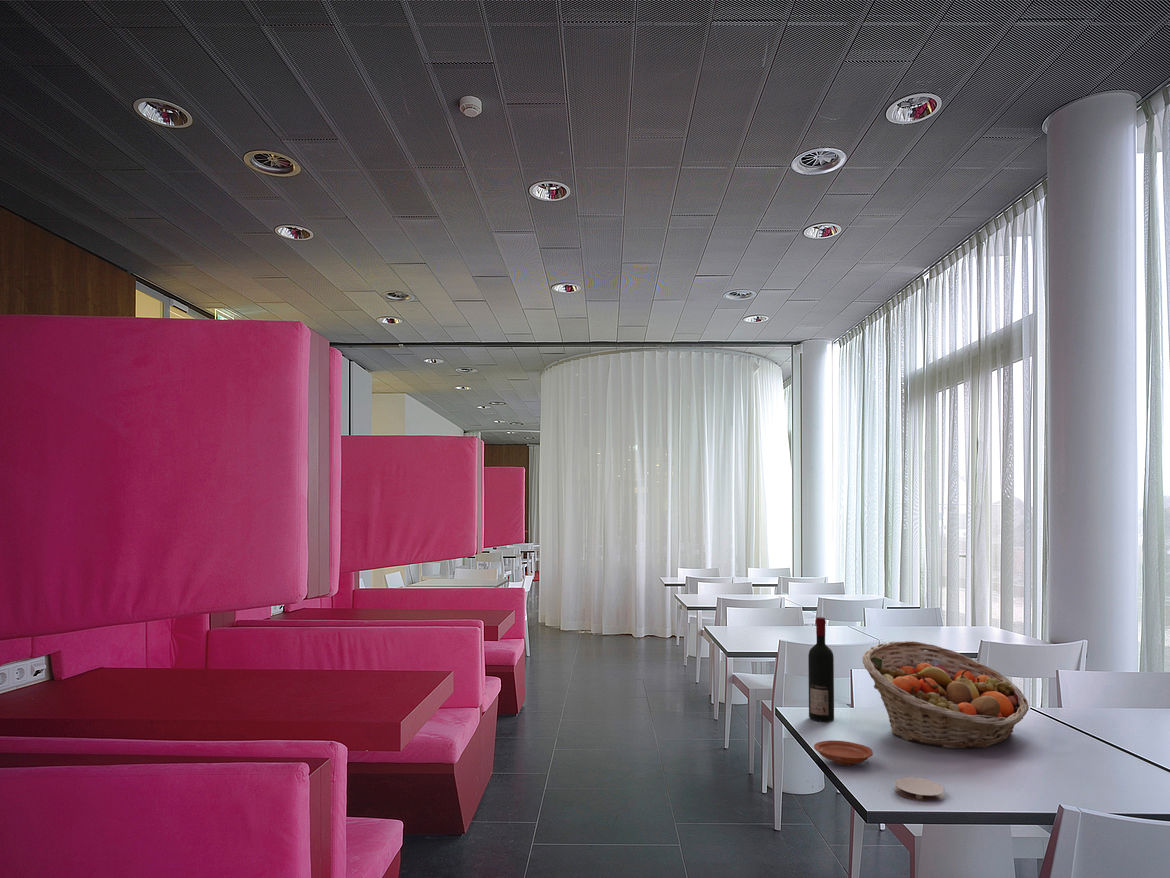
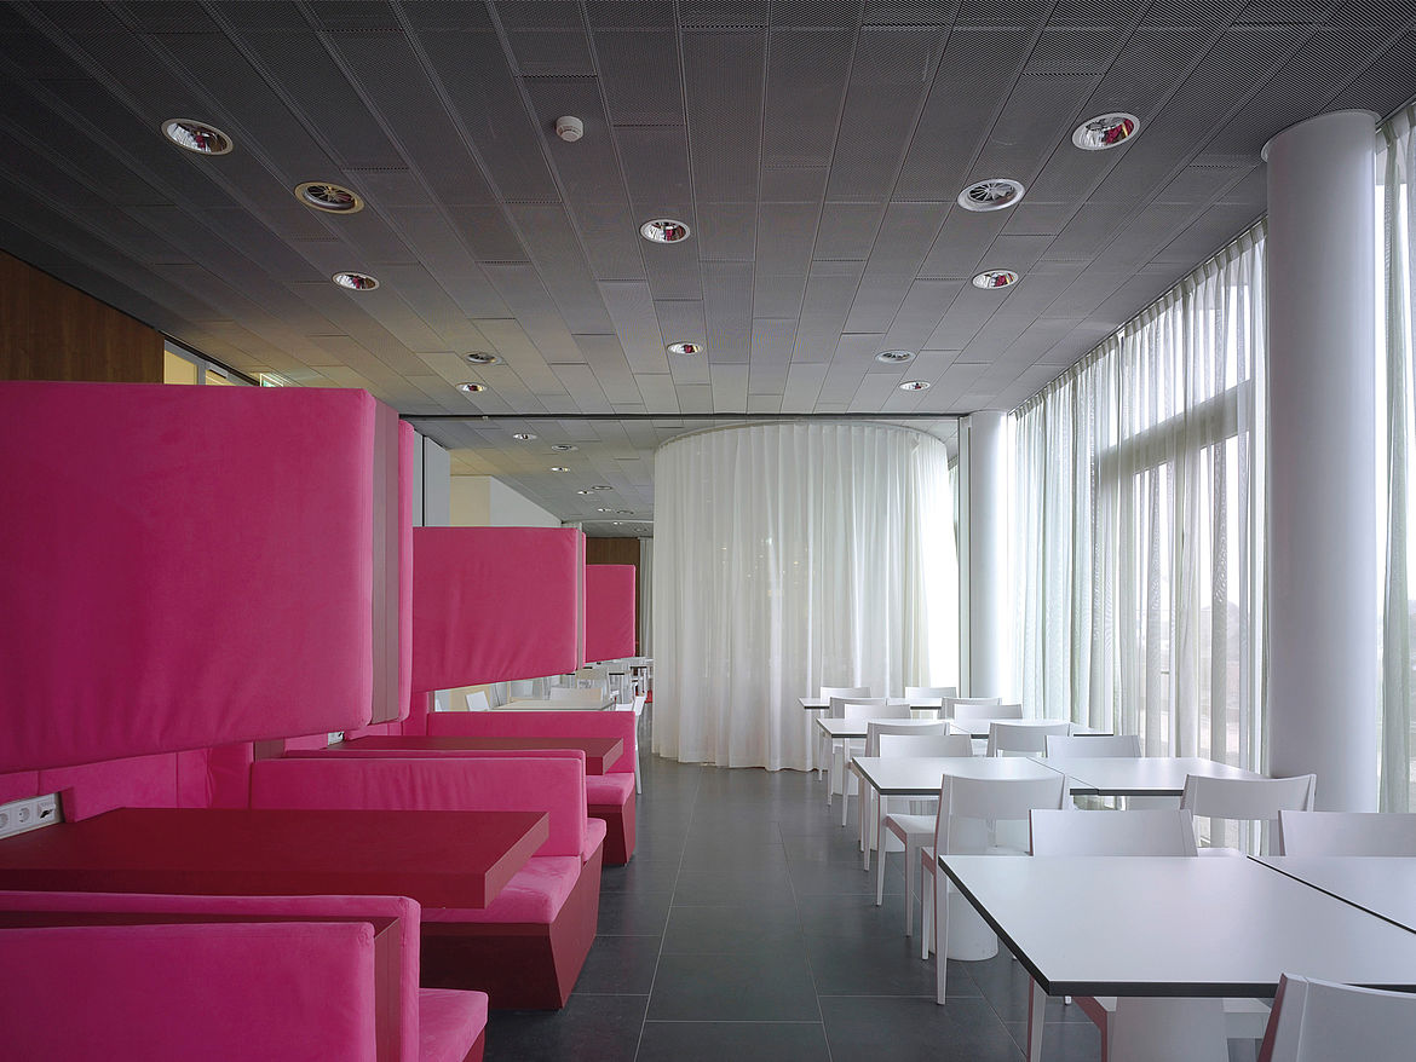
- plate (843, 754)
- fruit basket (942, 692)
- alcohol (821, 667)
- coaster (919, 789)
